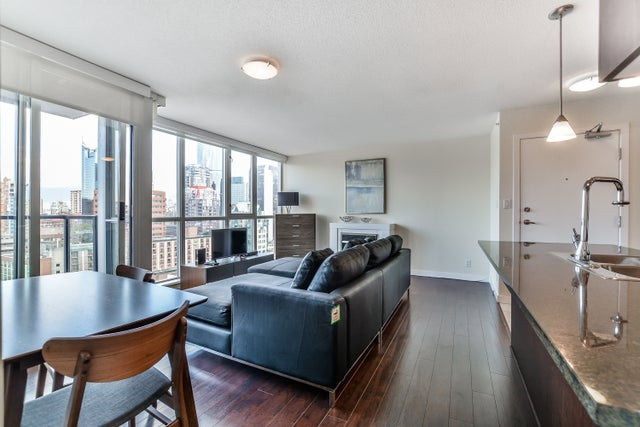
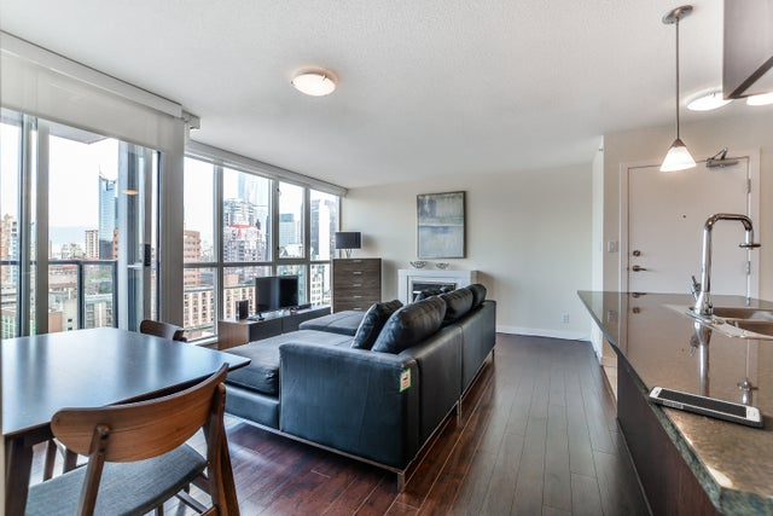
+ cell phone (701, 404)
